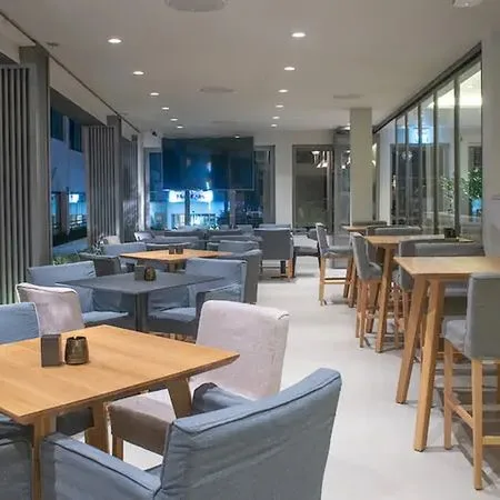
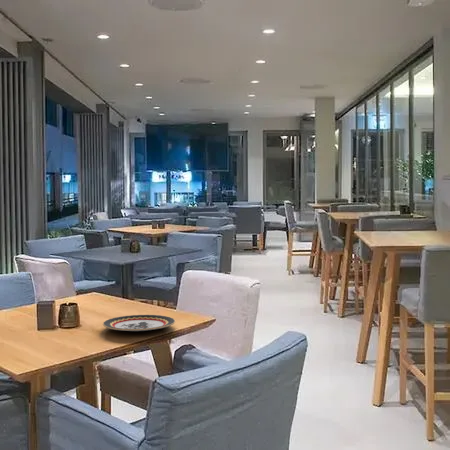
+ plate (139, 324)
